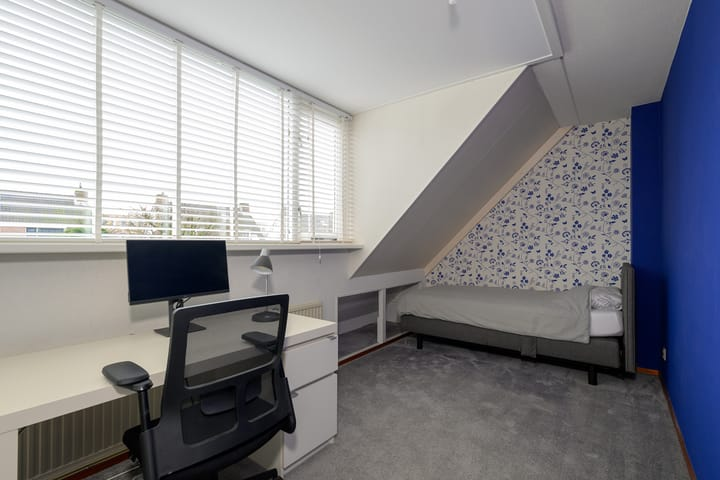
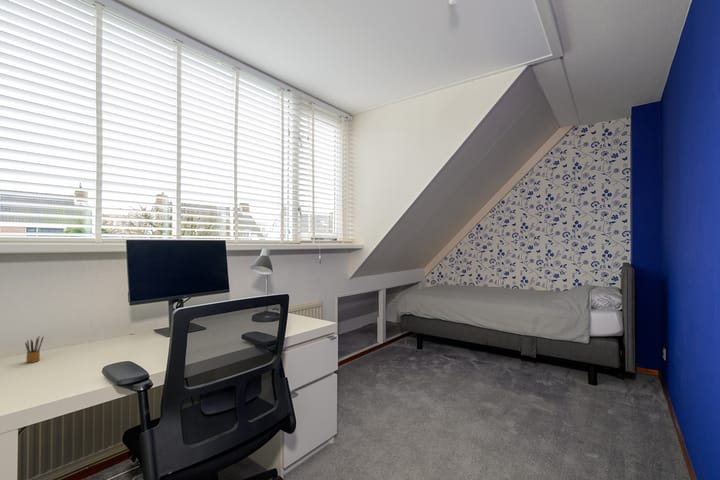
+ pencil box (33, 349)
